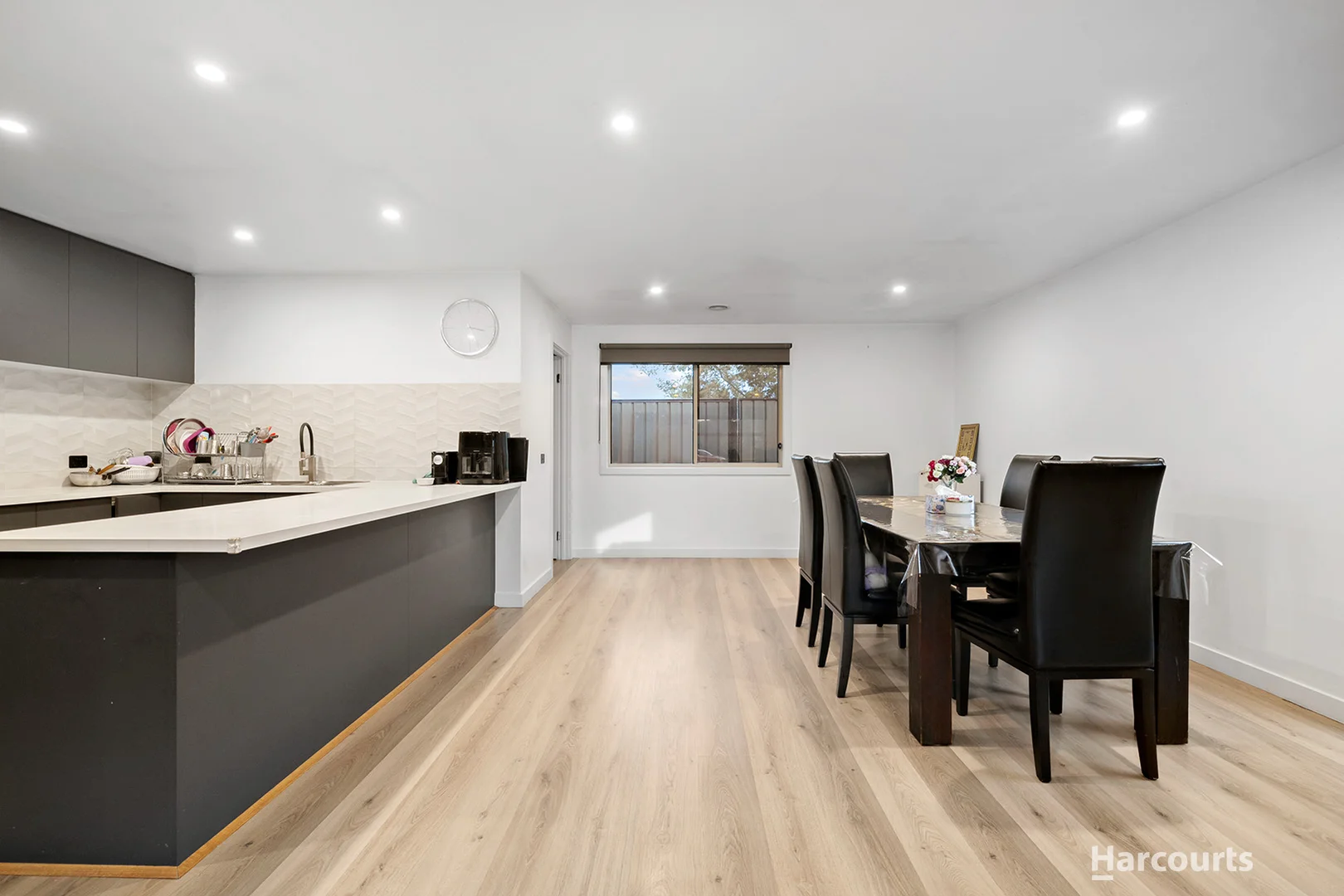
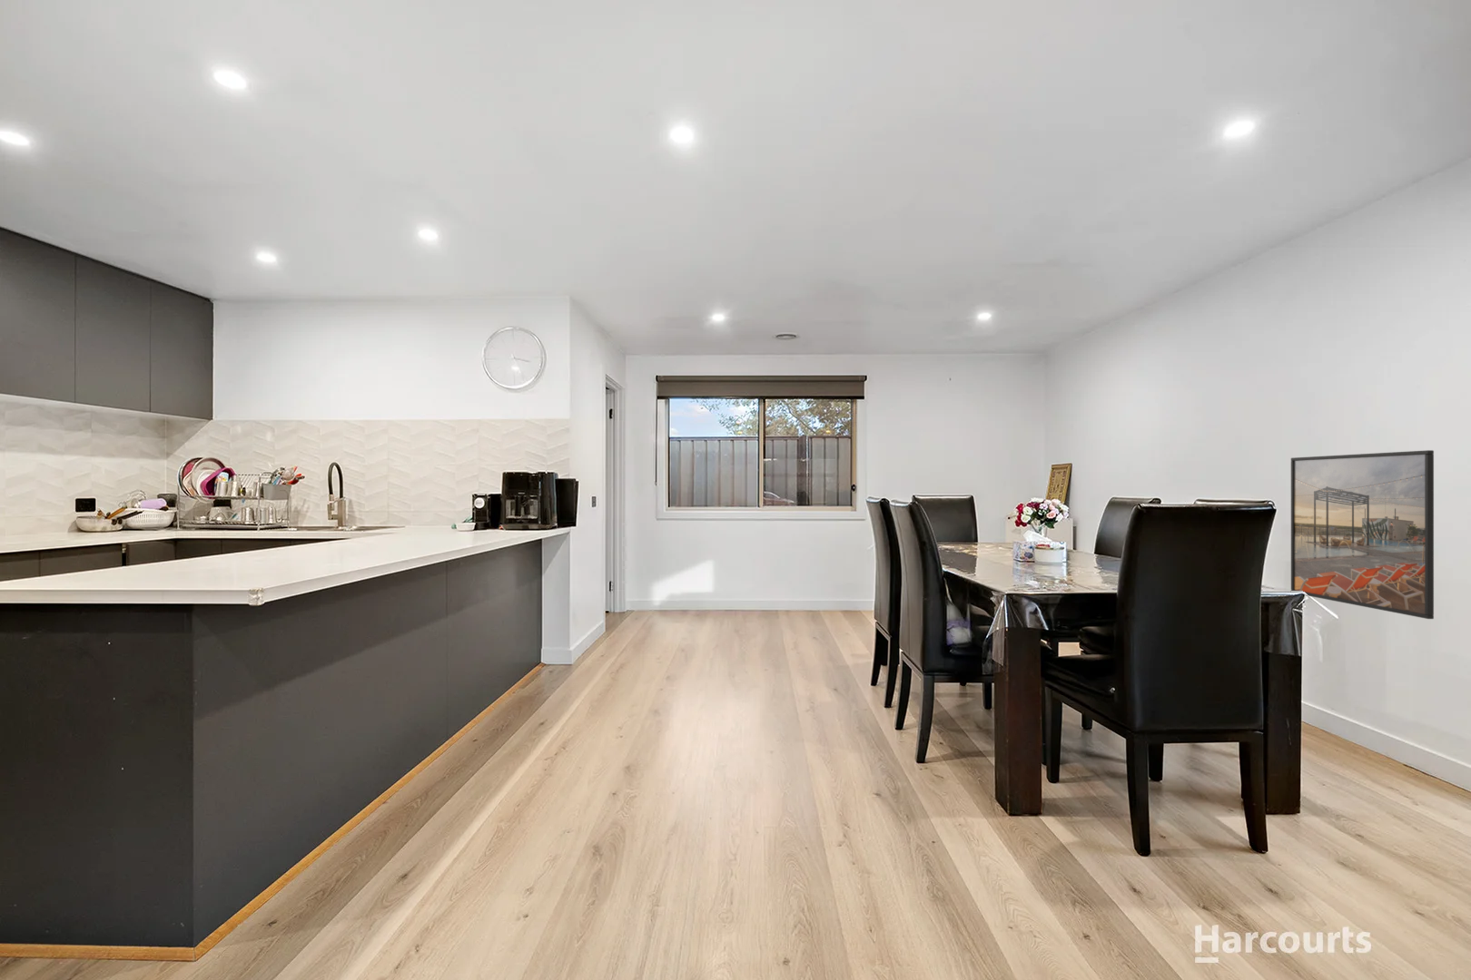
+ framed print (1354, 529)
